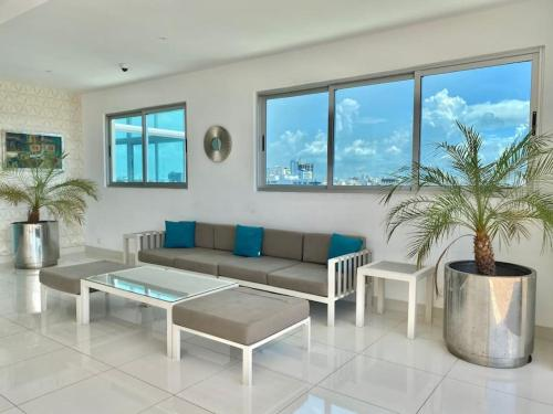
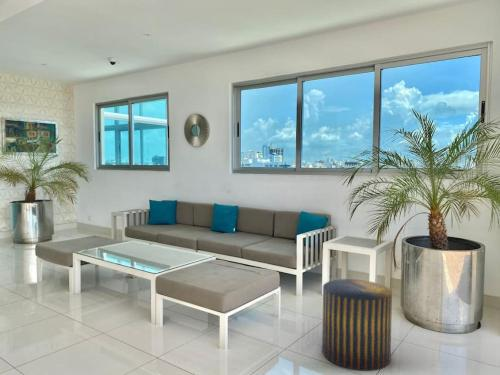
+ stool (356, 321)
